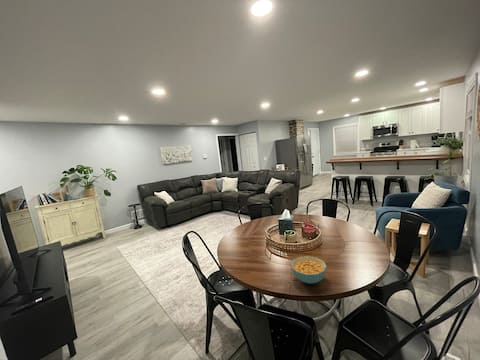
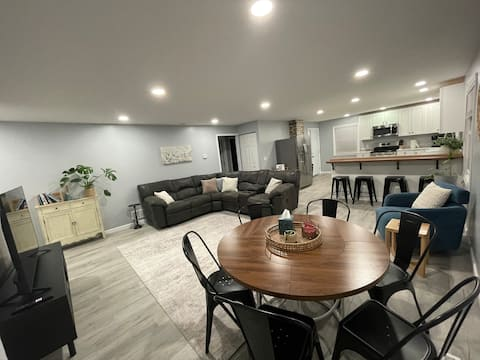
- cereal bowl (308, 272)
